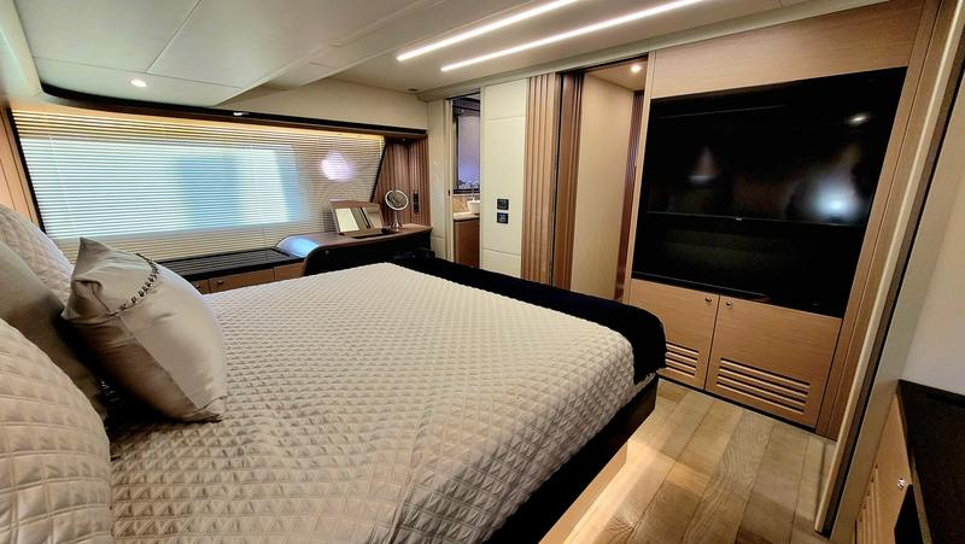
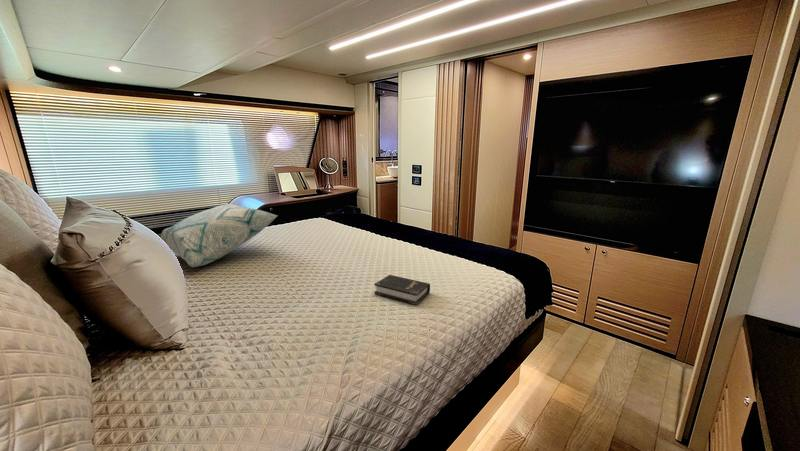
+ decorative pillow (218, 231)
+ hardback book (402, 288)
